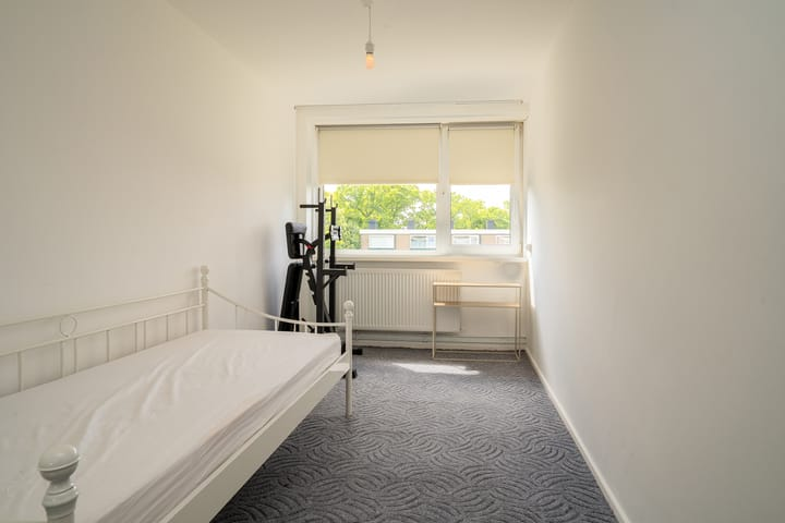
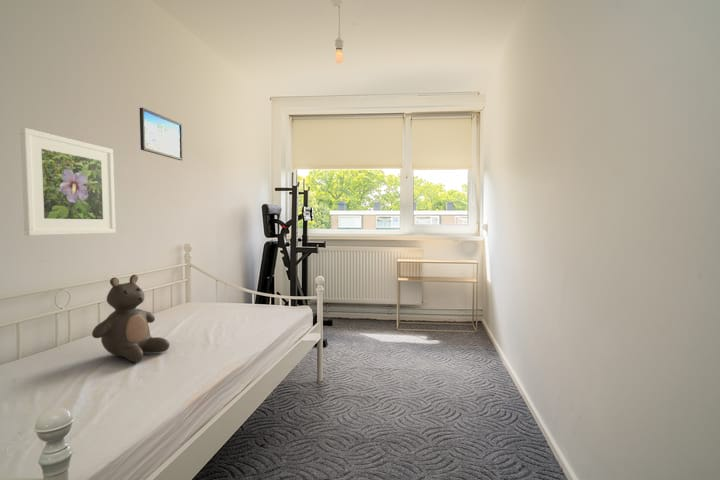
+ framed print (74, 187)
+ teddy bear (134, 315)
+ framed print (162, 136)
